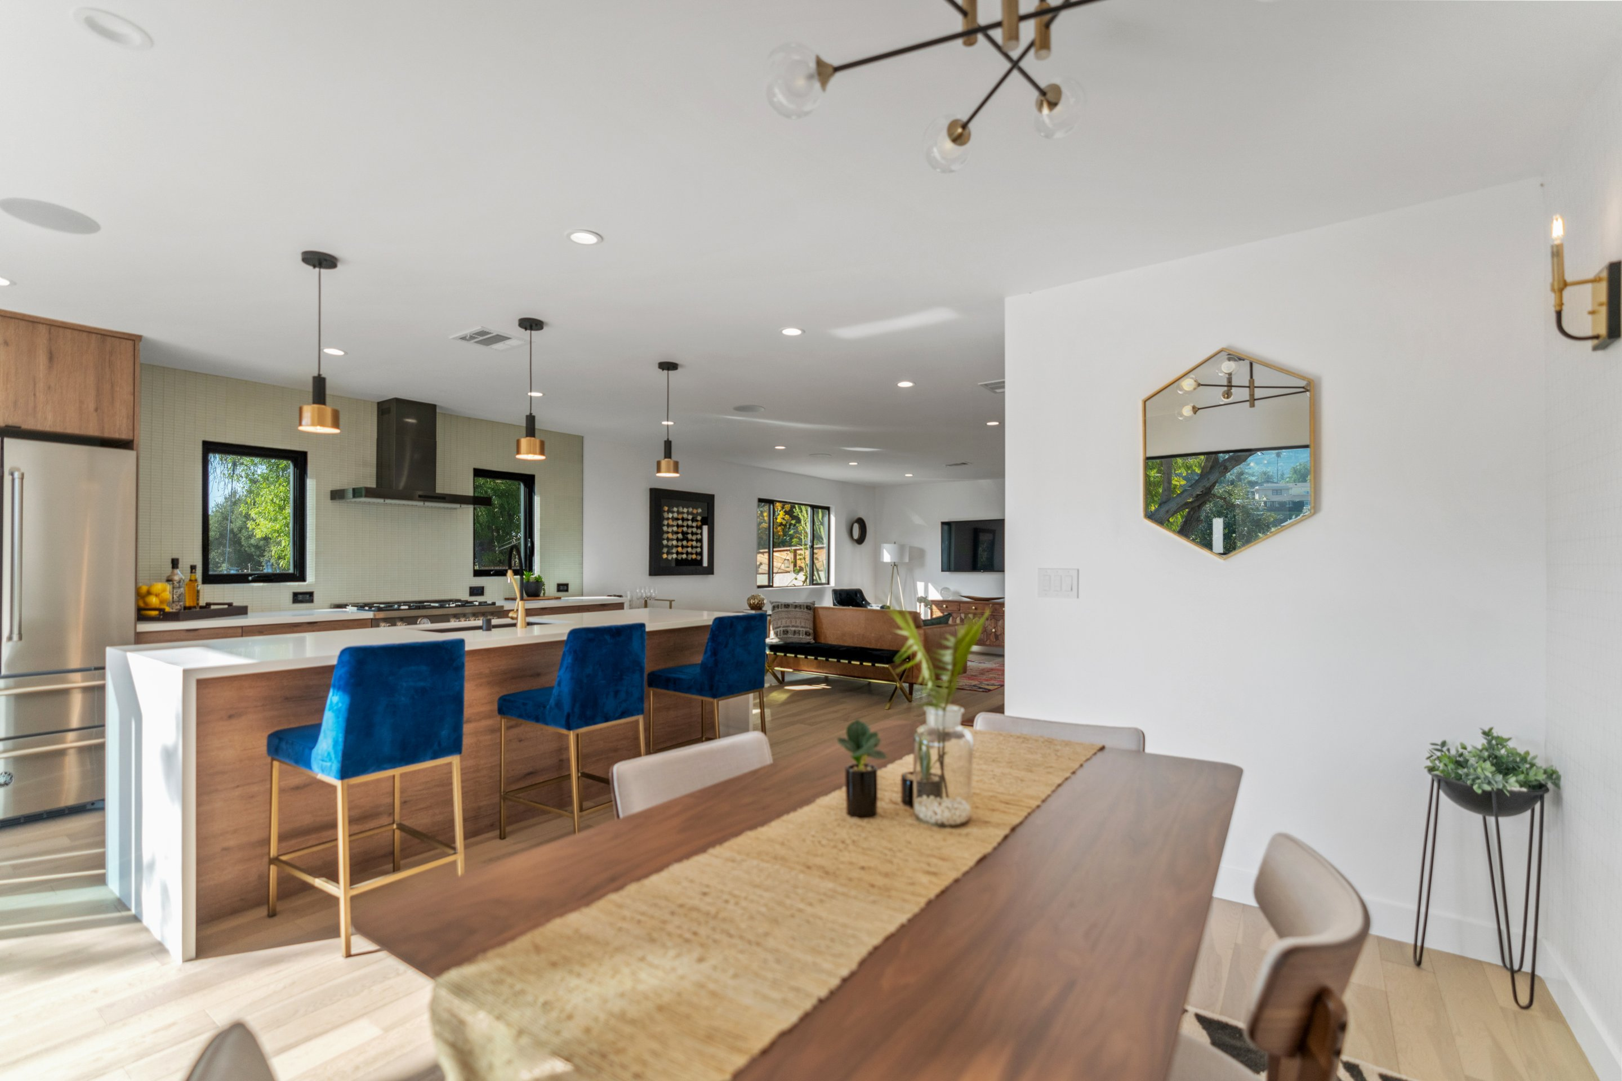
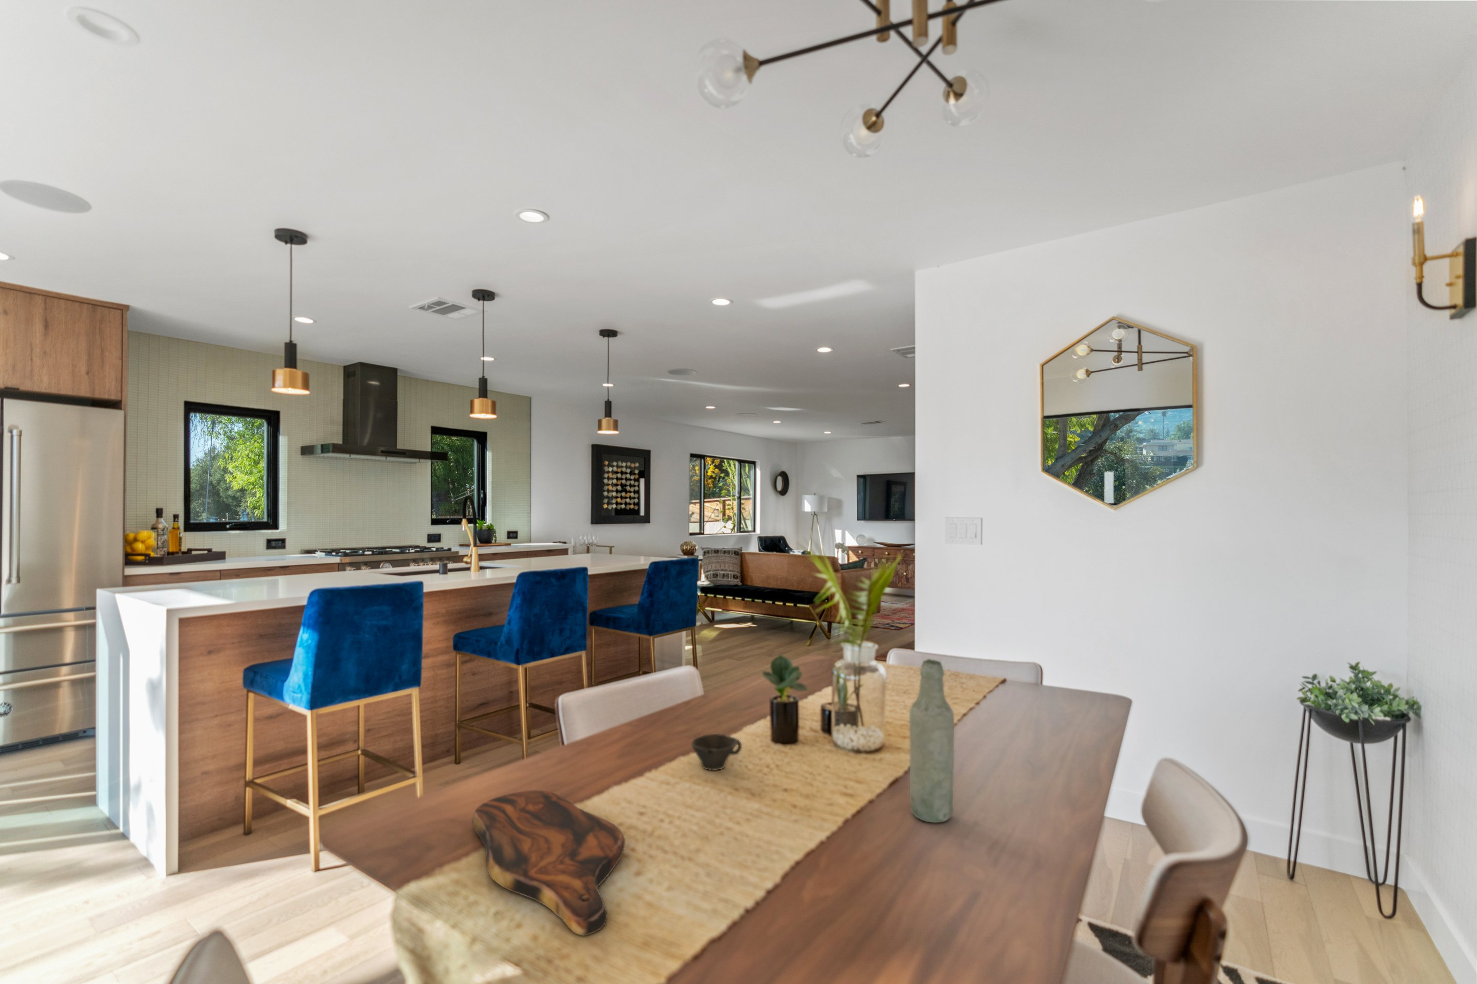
+ cup (717, 753)
+ cutting board (554, 848)
+ bottle (931, 738)
